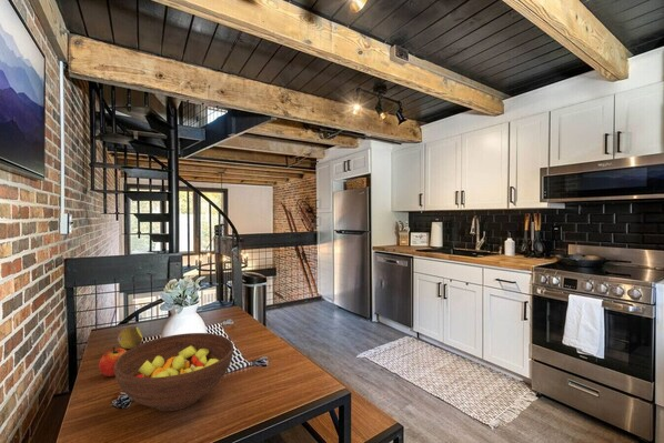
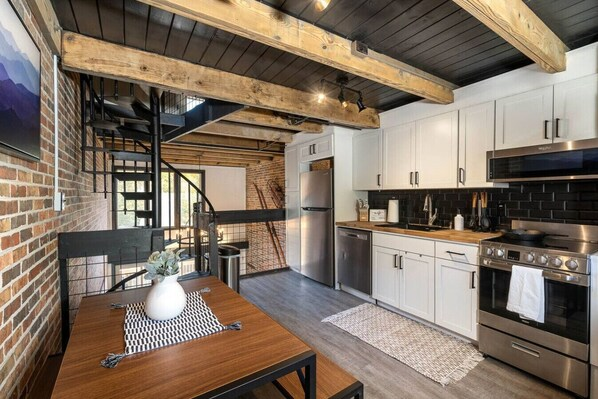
- fruit (130, 338)
- apple (114, 360)
- fruit bowl (178, 375)
